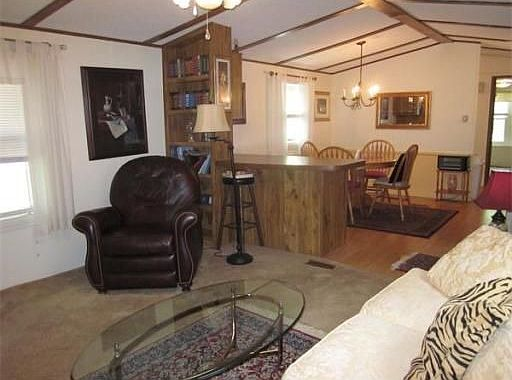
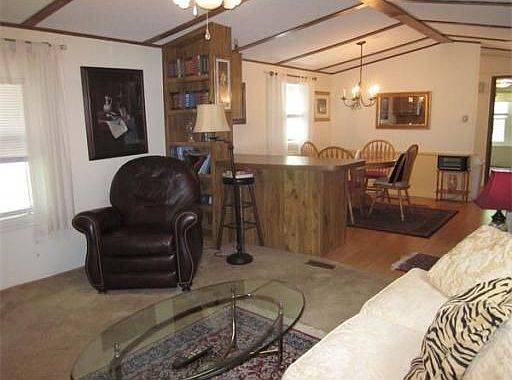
+ remote control (193, 355)
